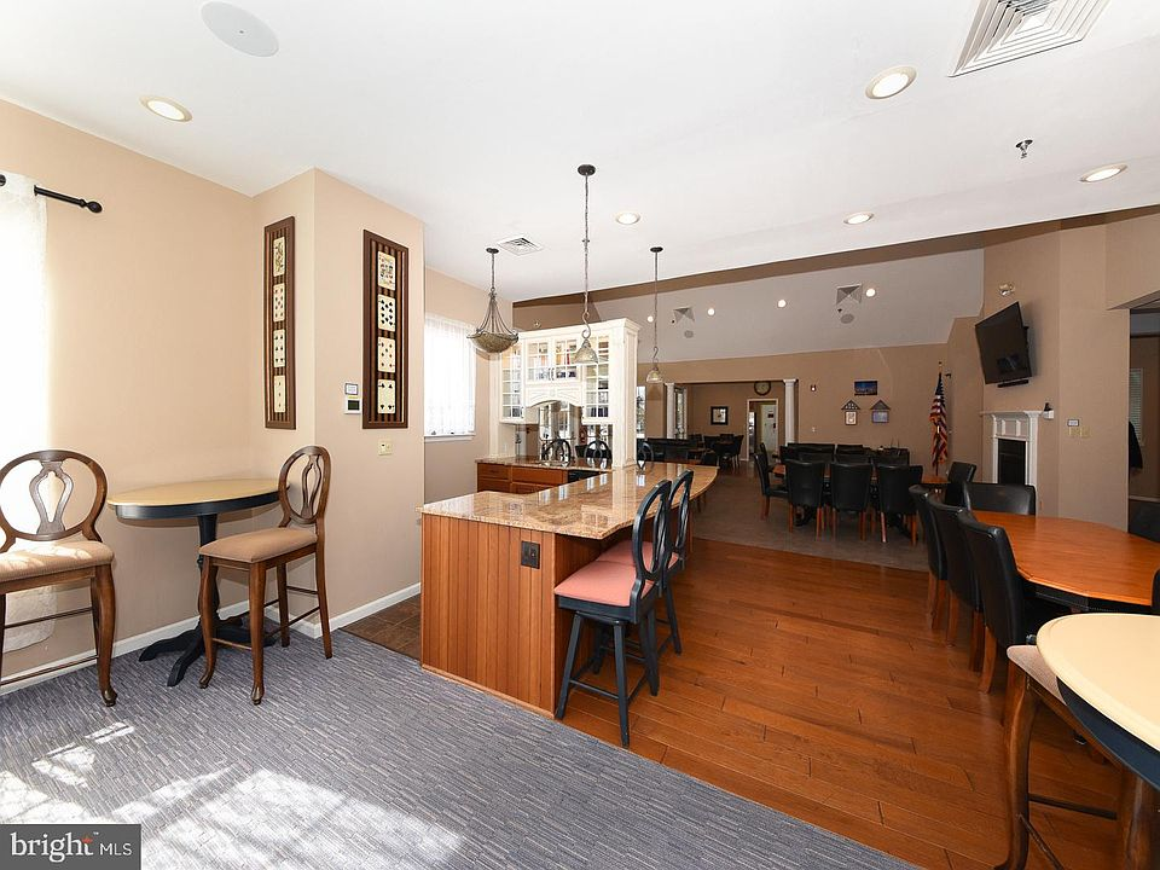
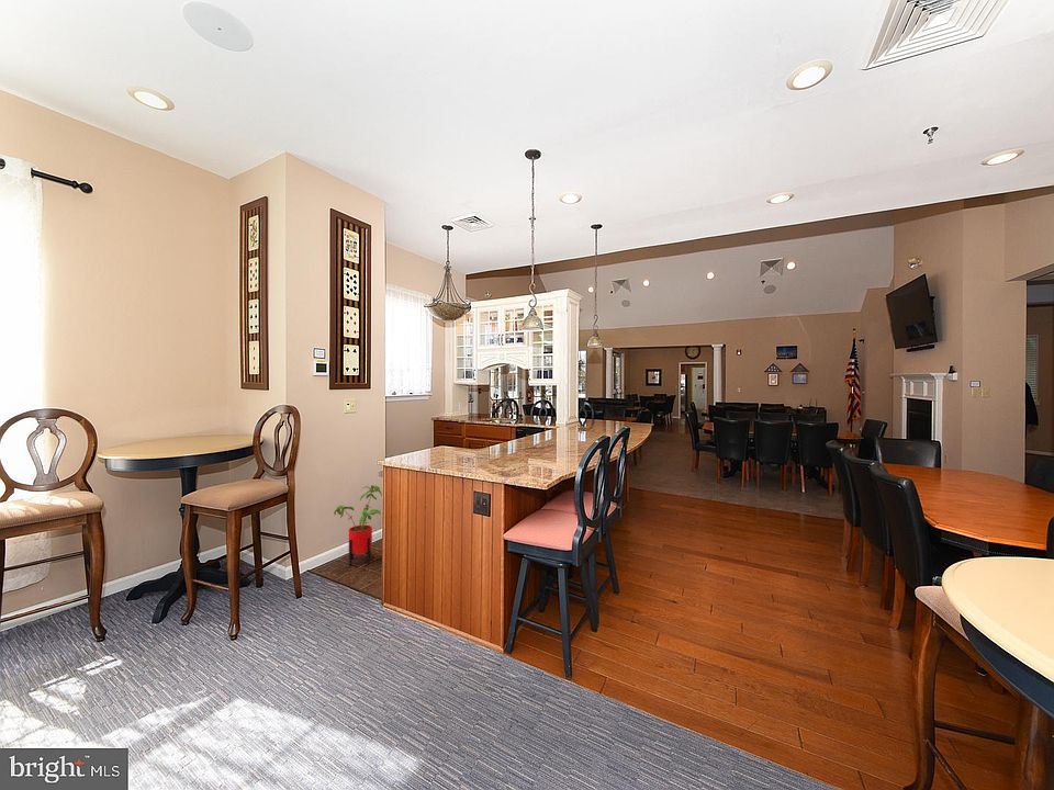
+ house plant (363, 523)
